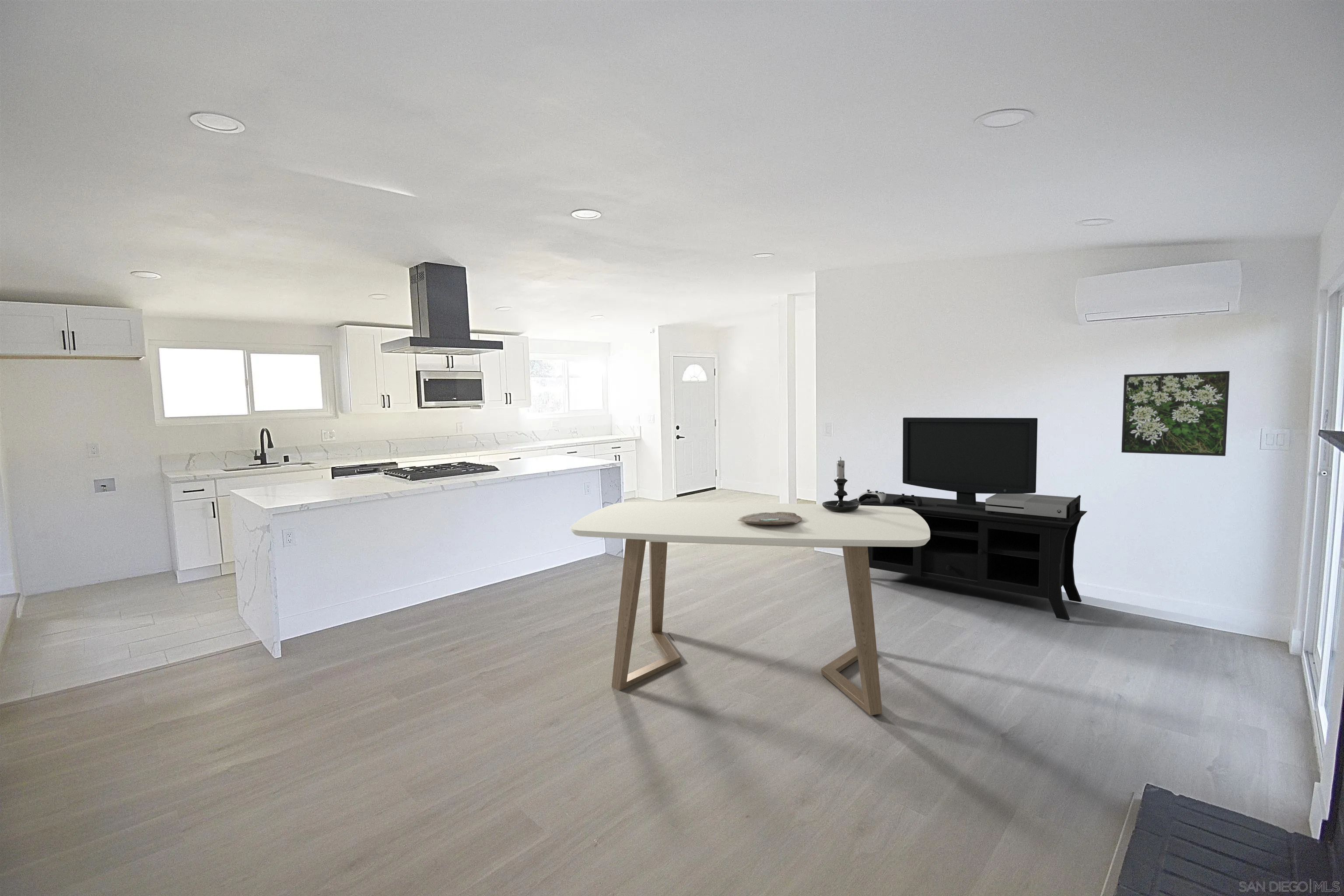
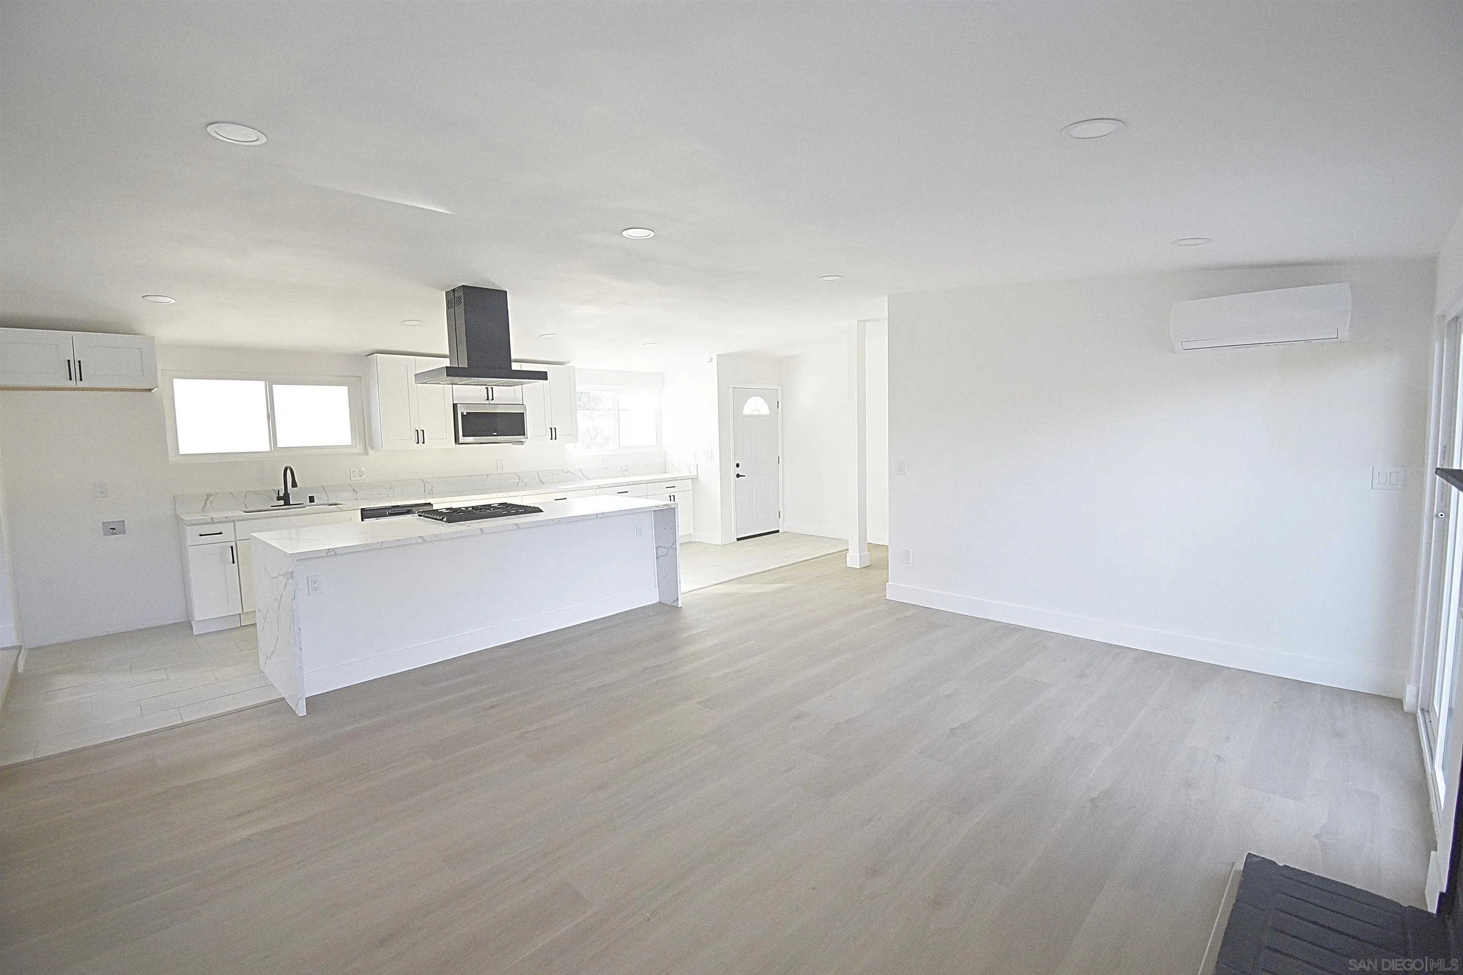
- media console (959, 505)
- decorative bowl (770, 516)
- dining table (747, 545)
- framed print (1172, 413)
- candle holder (840, 483)
